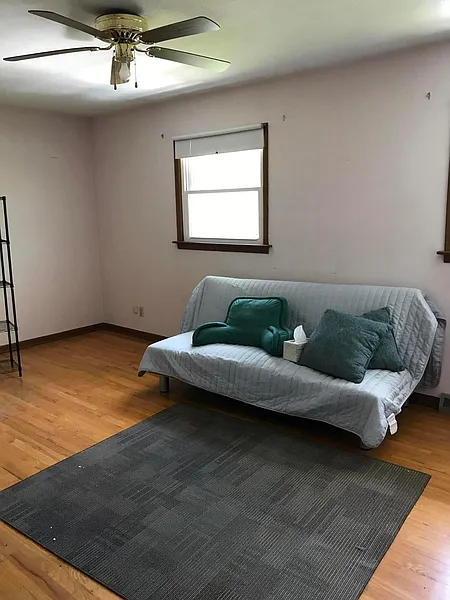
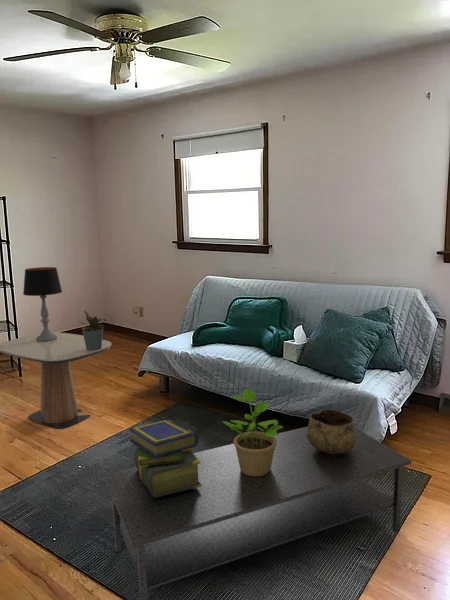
+ decorative bowl (332, 432)
+ table lamp (43, 304)
+ stack of books (163, 453)
+ coffee table (260, 503)
+ potted plant (257, 433)
+ side table (56, 380)
+ potted plant (91, 328)
